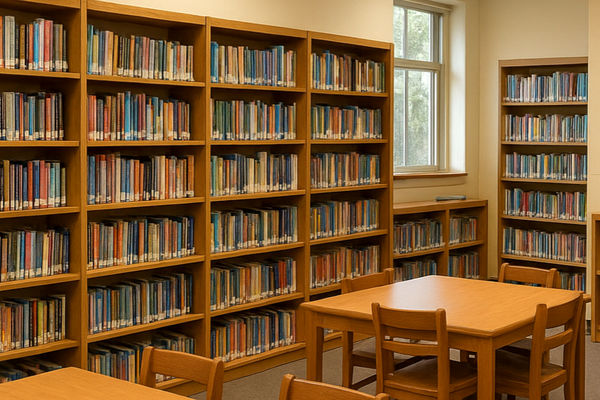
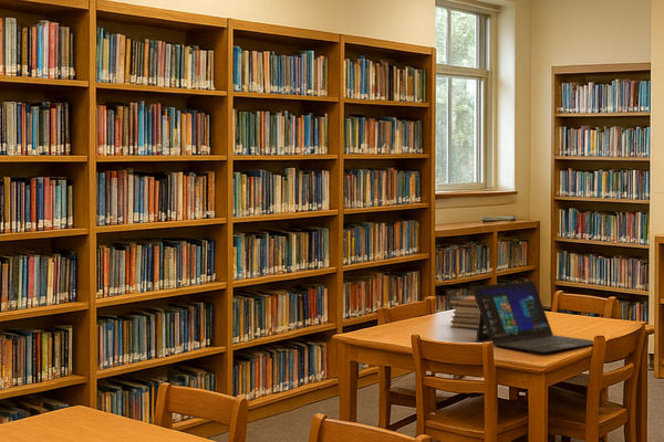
+ laptop (537, 314)
+ book stack (479, 313)
